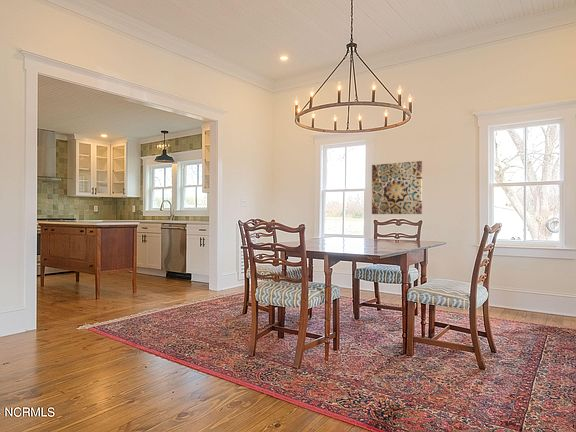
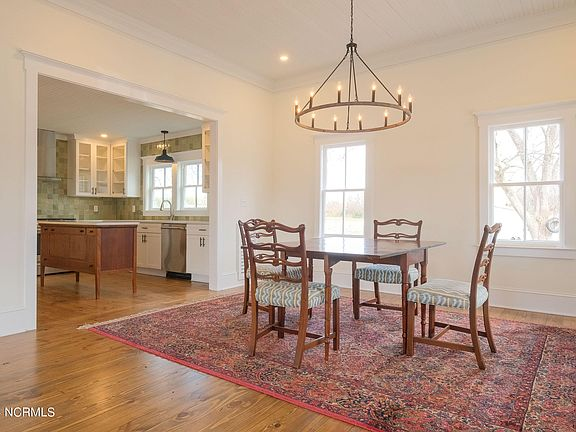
- wall art (396, 188)
